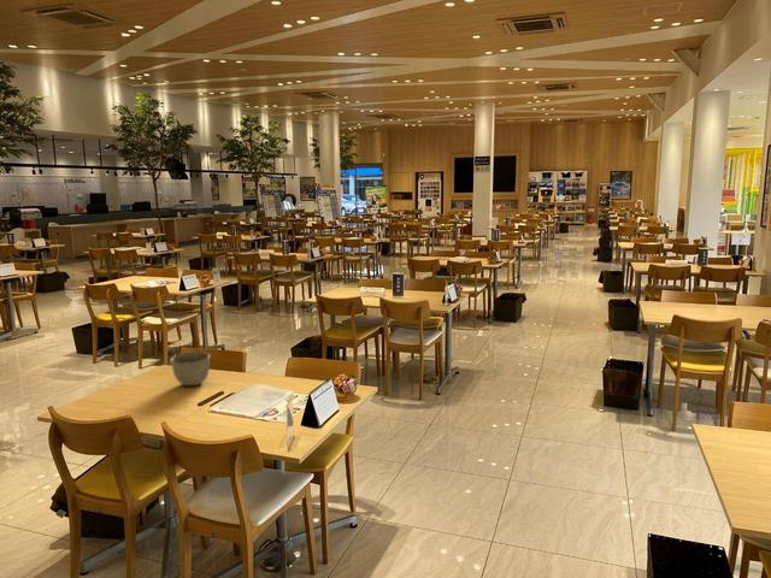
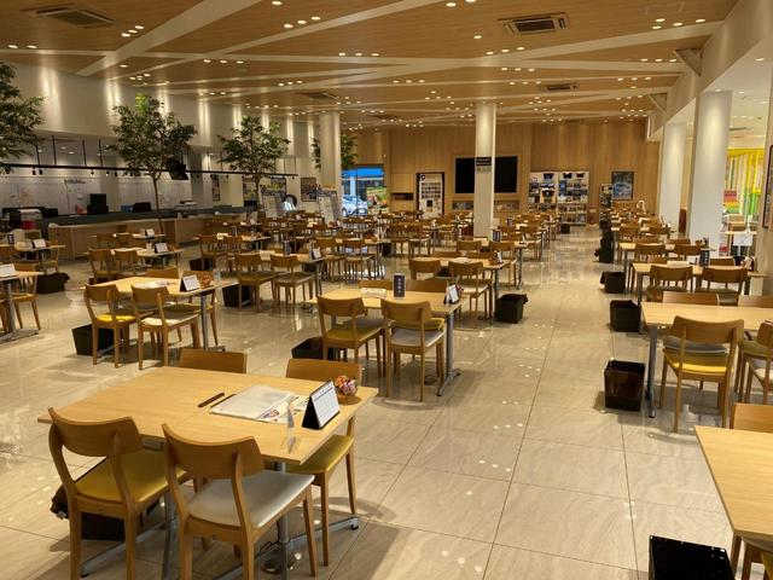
- bowl (190, 370)
